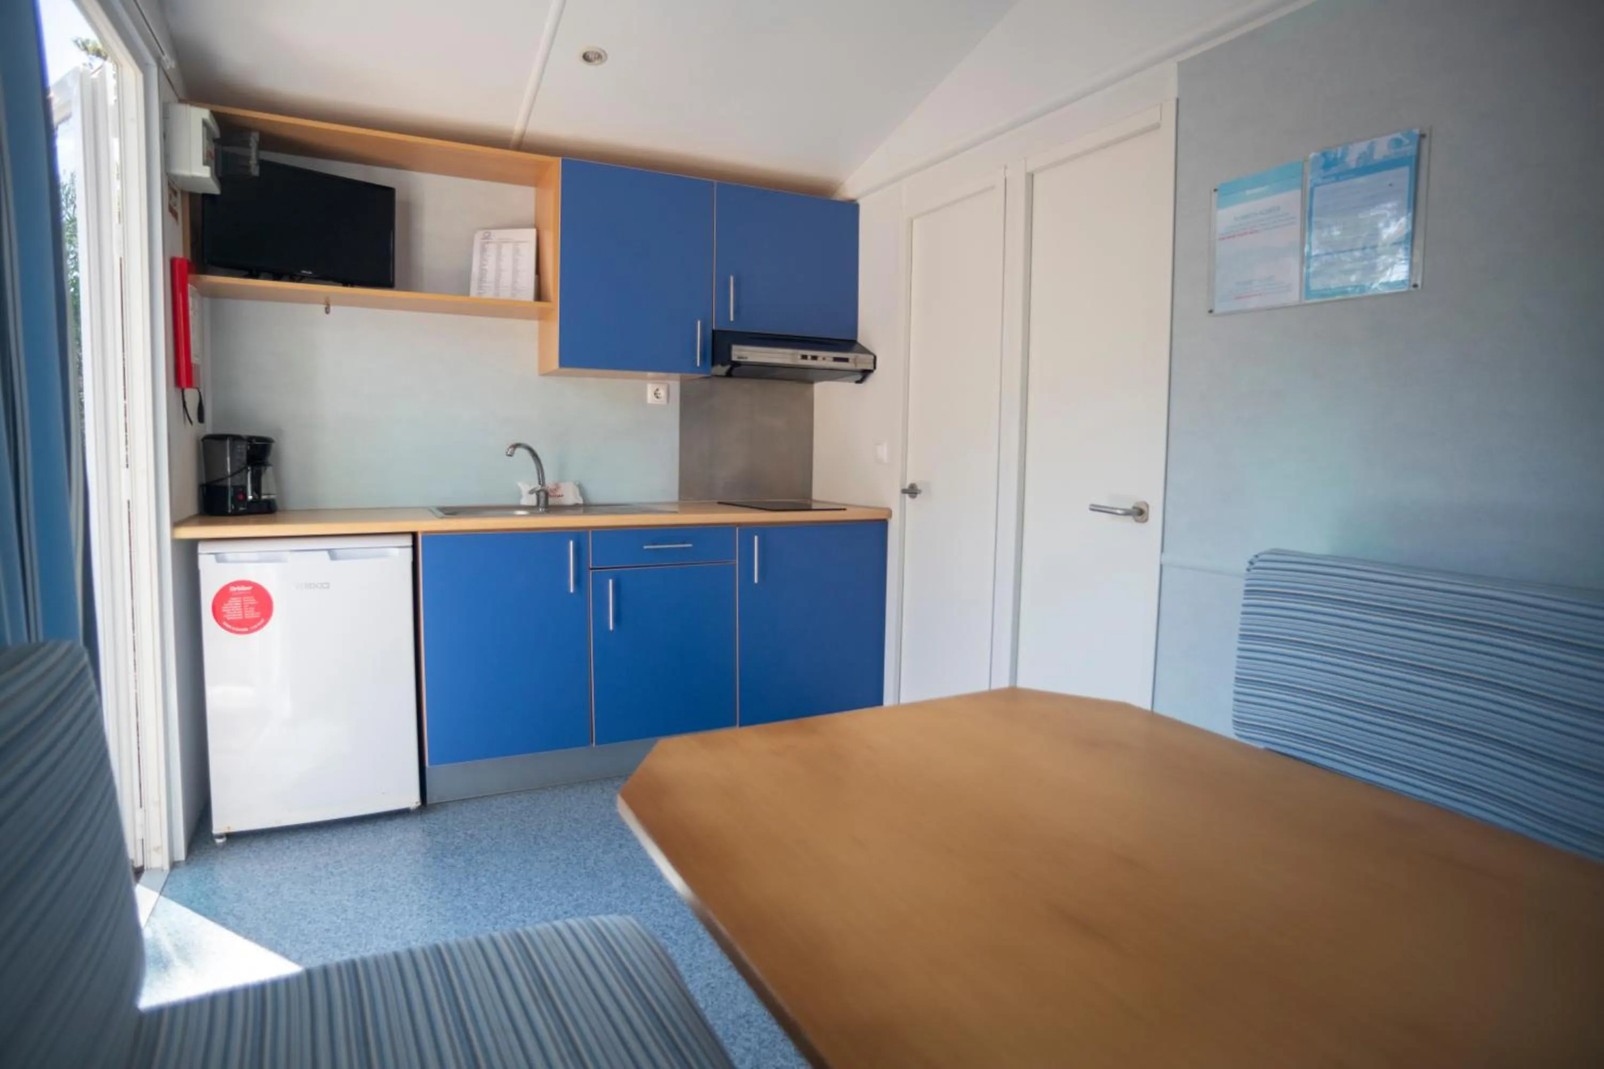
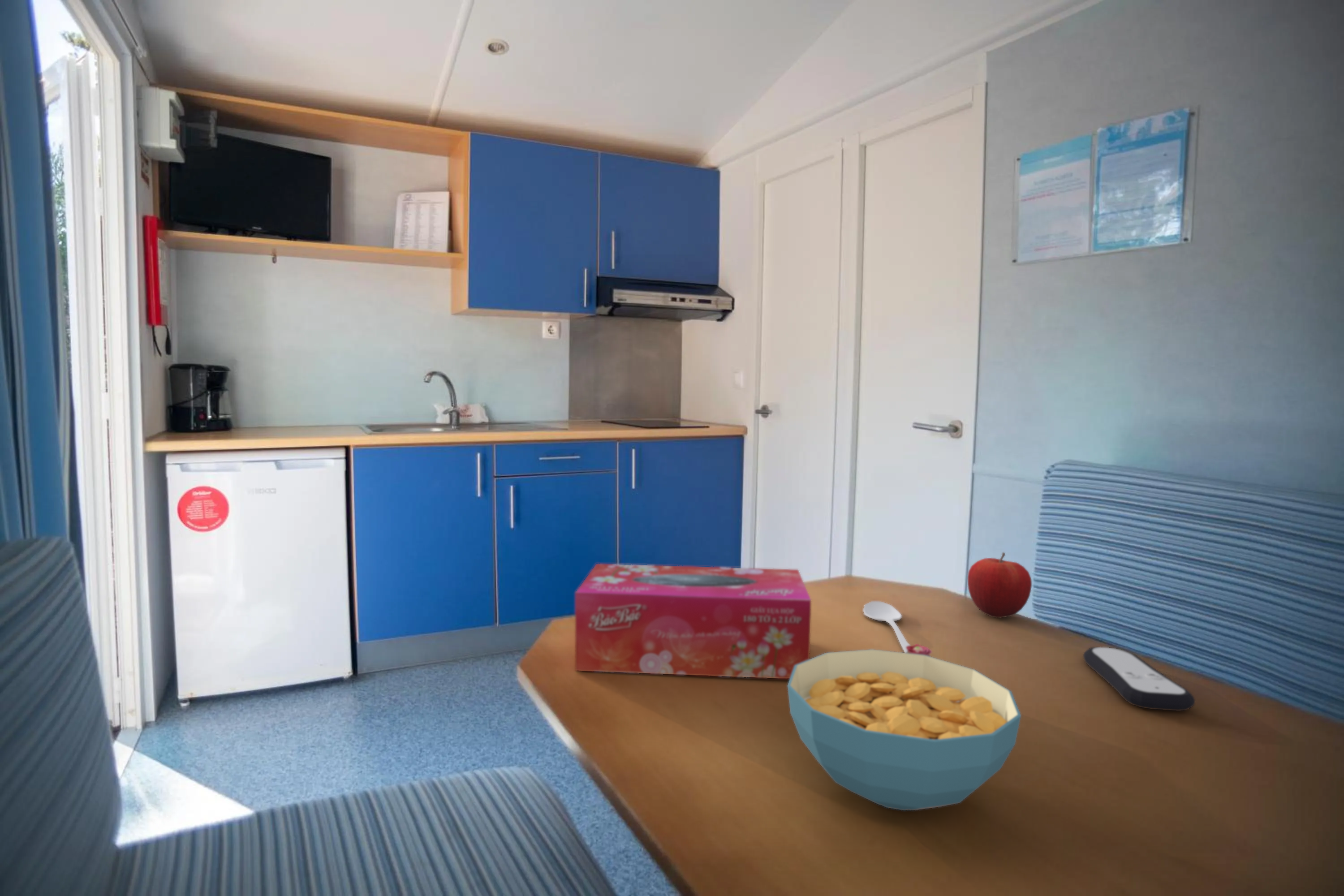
+ tissue box (694, 616)
+ fruit (999, 584)
+ cereal bowl (897, 740)
+ spoon (896, 628)
+ remote control (1132, 675)
